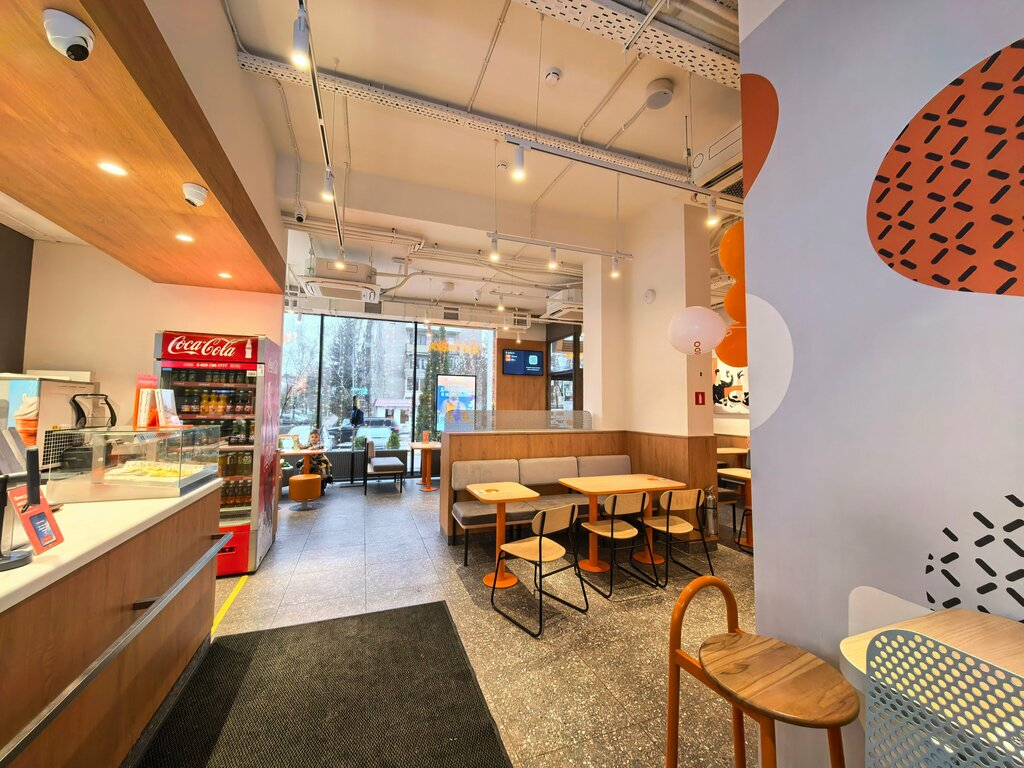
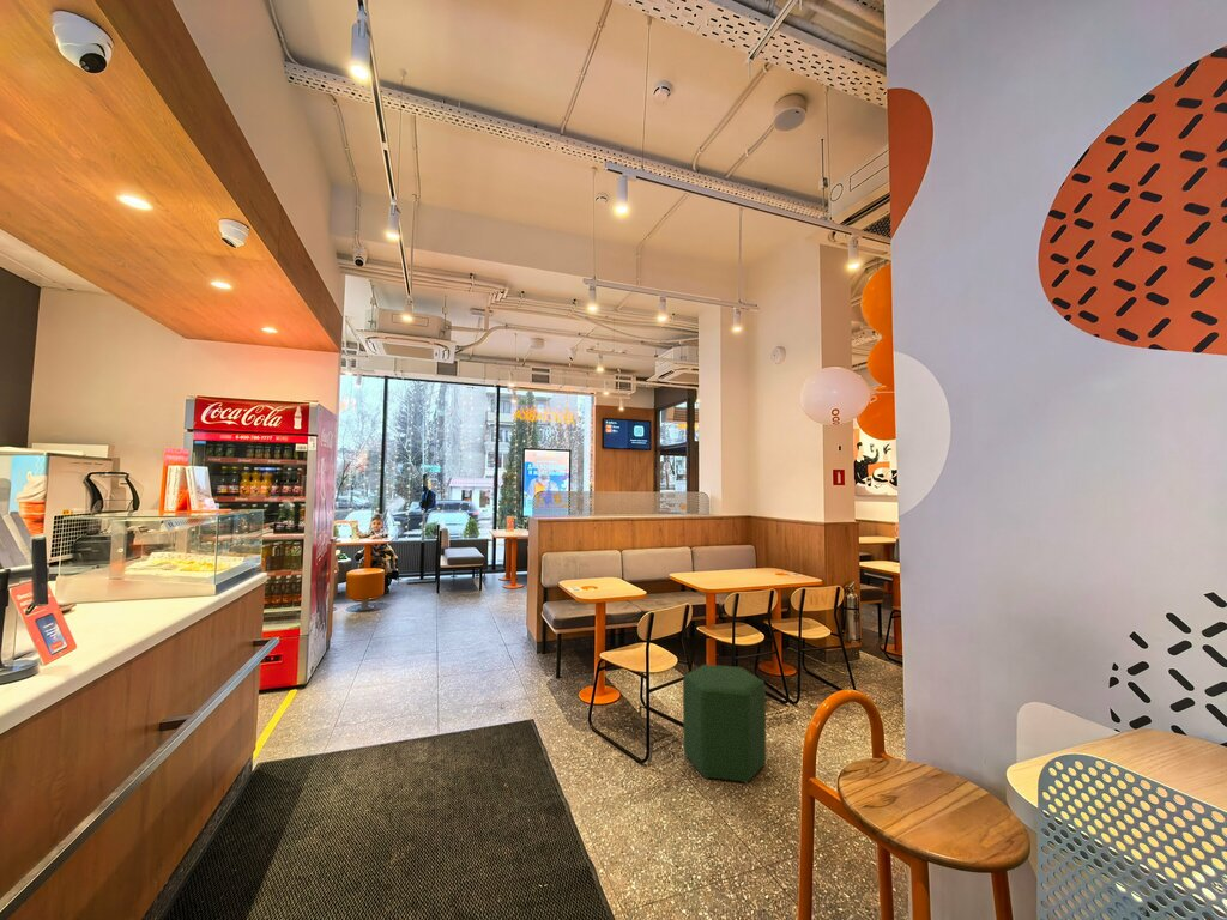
+ ottoman (724, 718)
